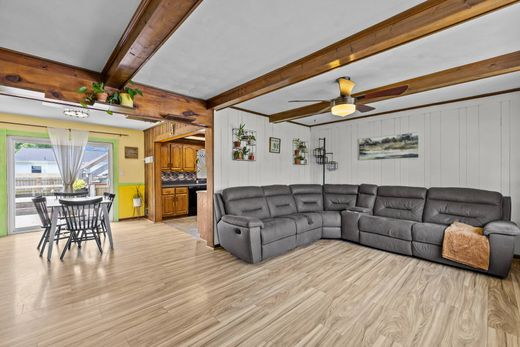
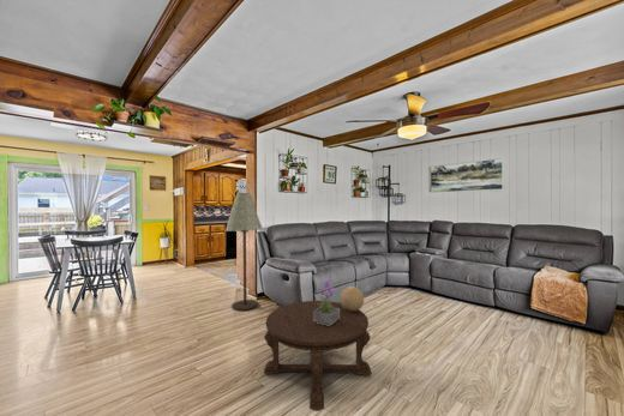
+ coffee table (317, 344)
+ floor lamp (244, 248)
+ potted plant (326, 299)
+ decorative orb (352, 299)
